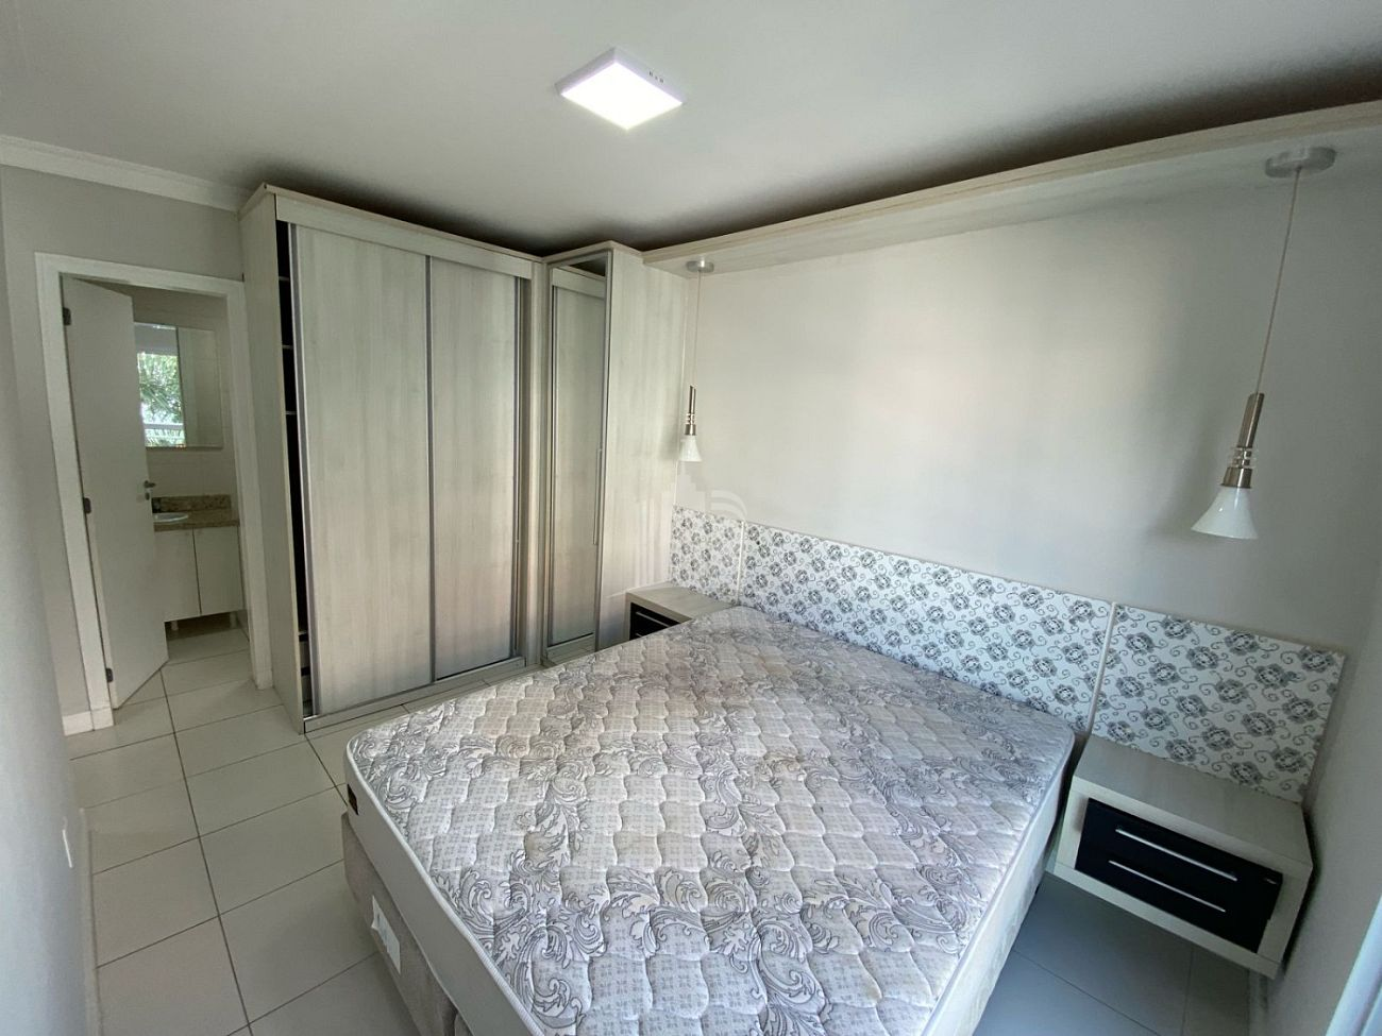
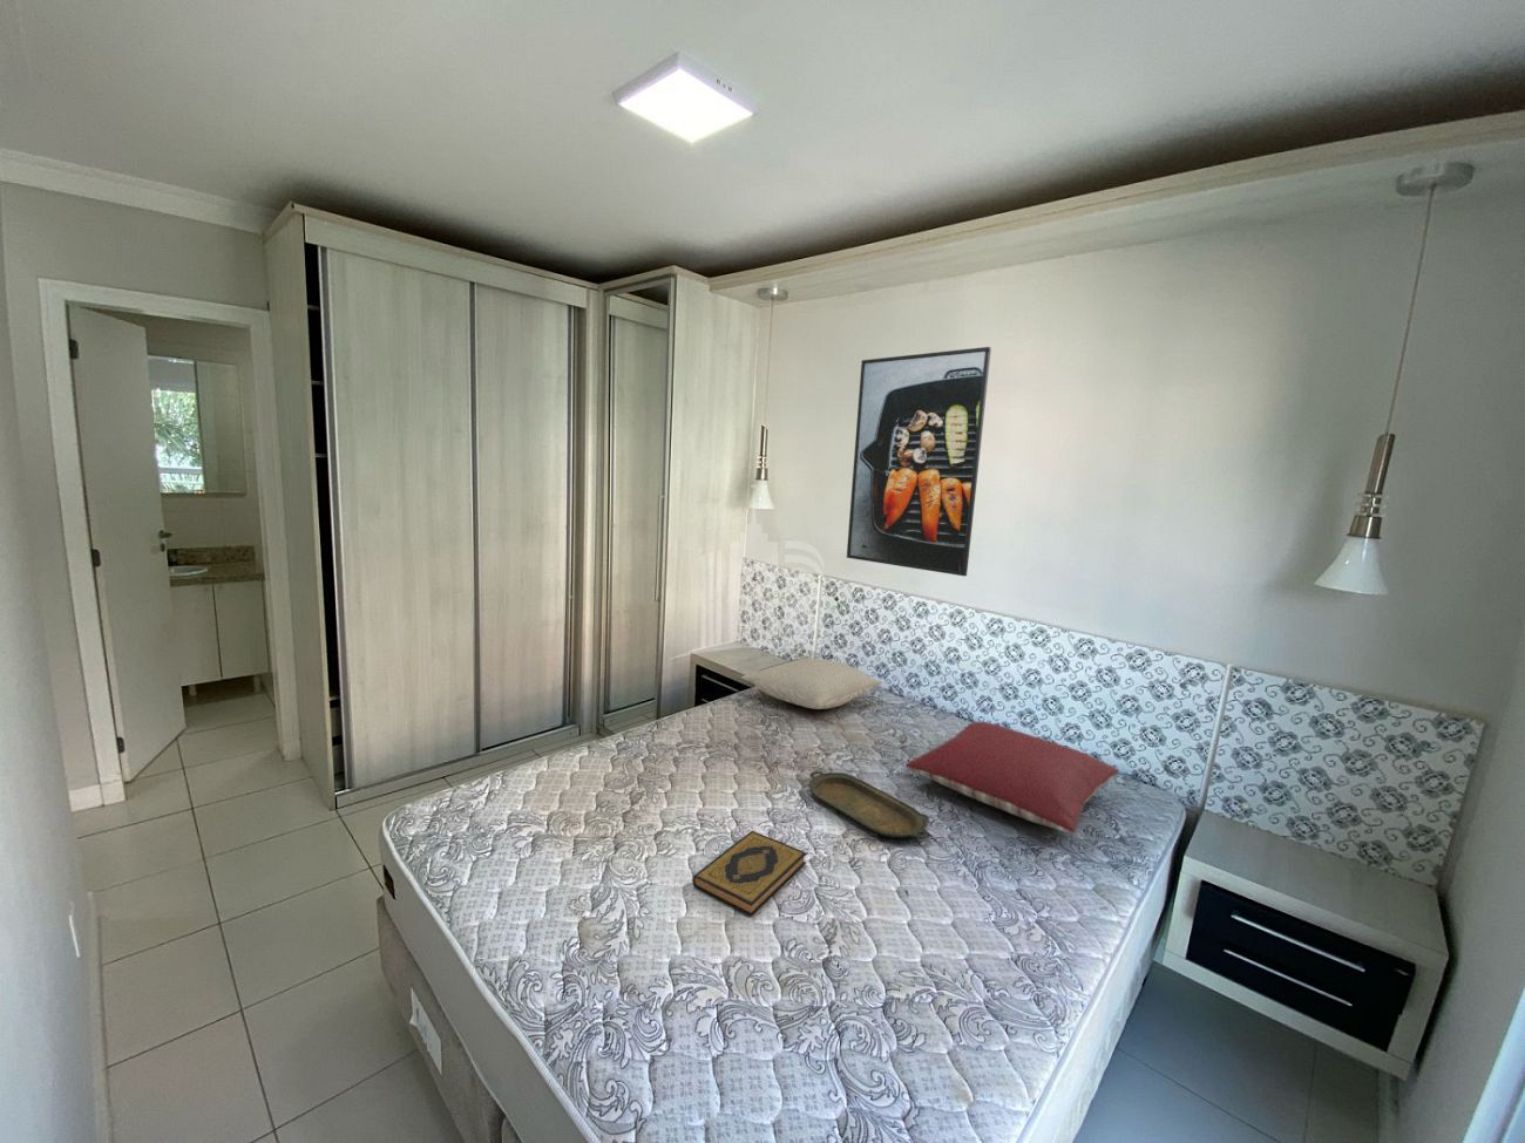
+ pillow (1012, 768)
+ serving tray (863, 804)
+ hardback book (750, 869)
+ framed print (911, 462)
+ pillow (811, 680)
